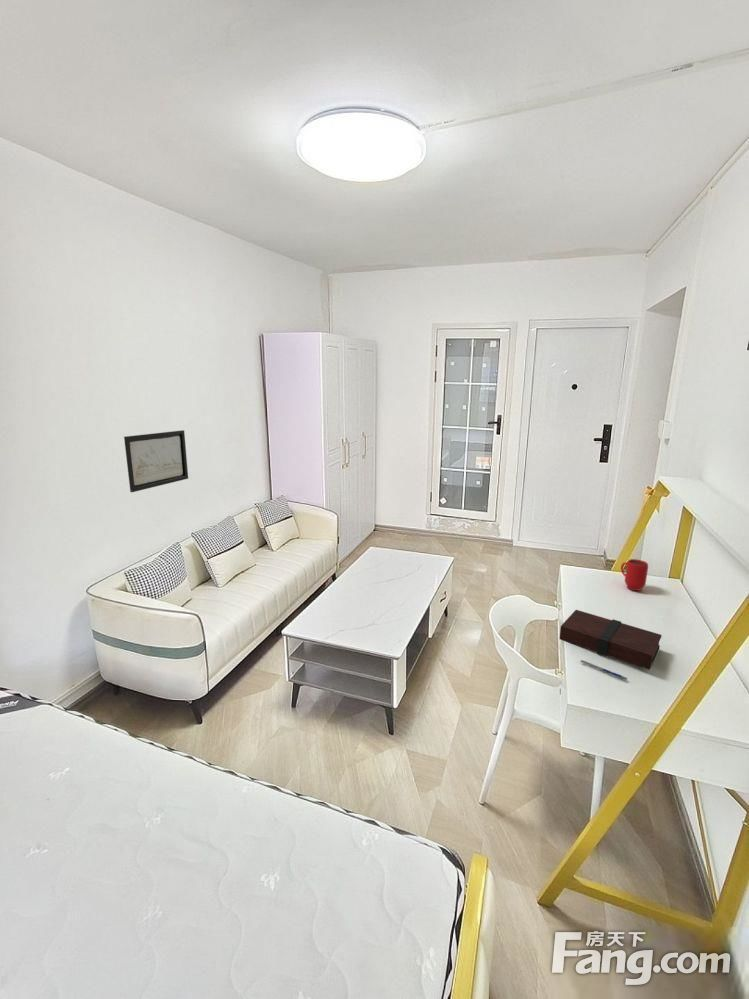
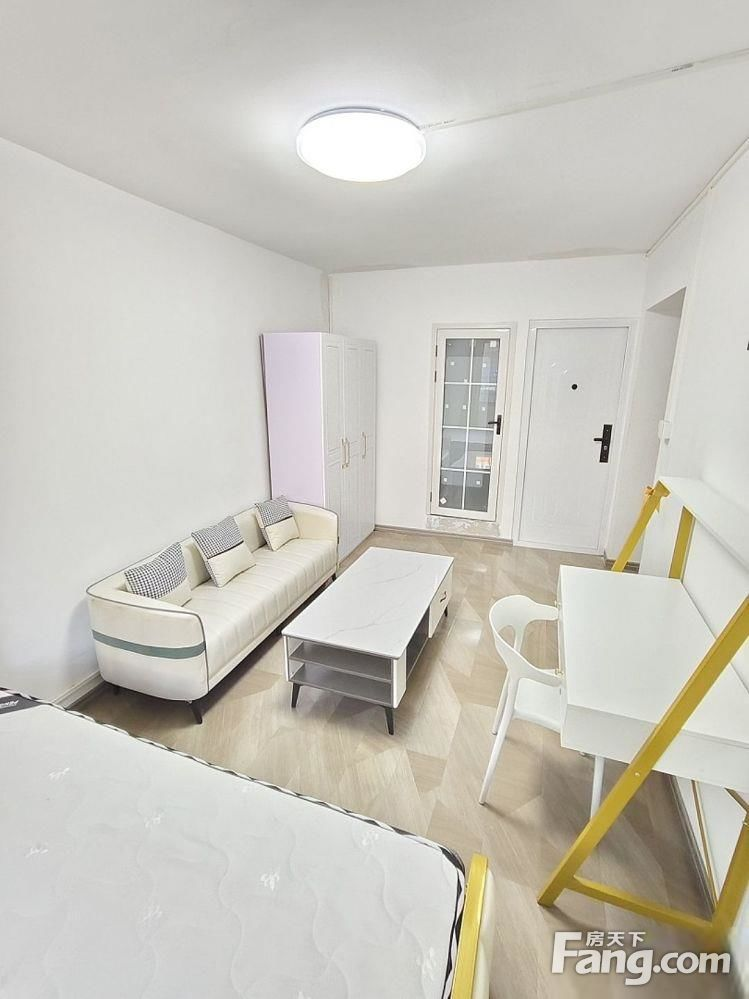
- book (609, 636)
- pen (602, 669)
- mug (632, 573)
- wall art (158, 459)
